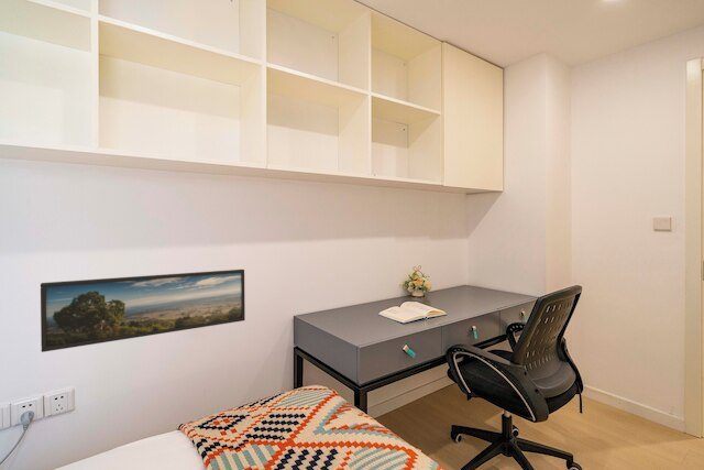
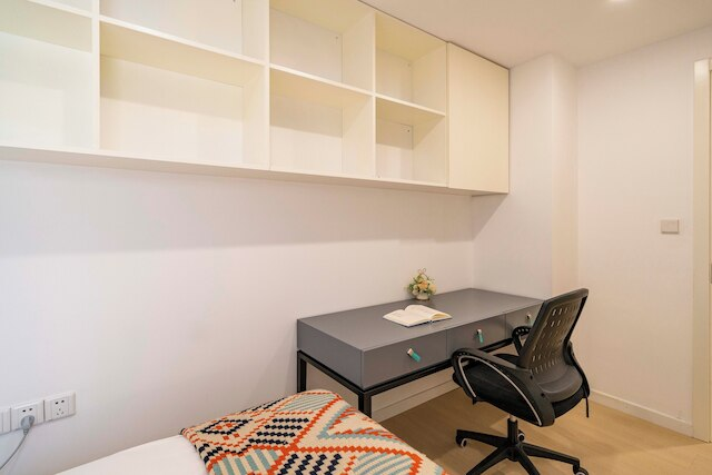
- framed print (157, 304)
